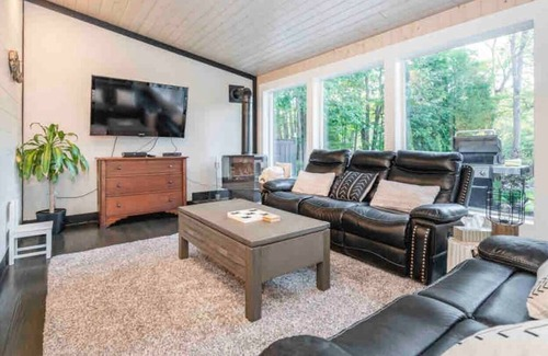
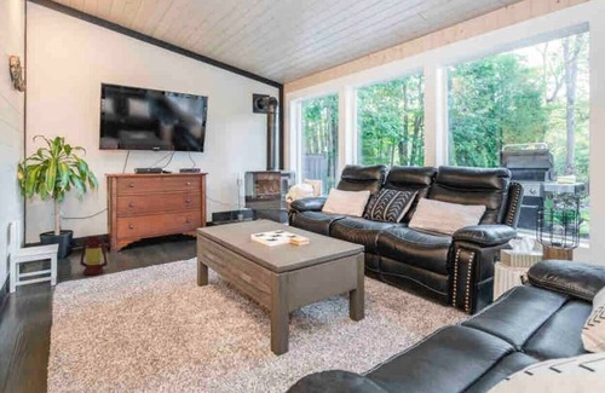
+ lantern (93, 254)
